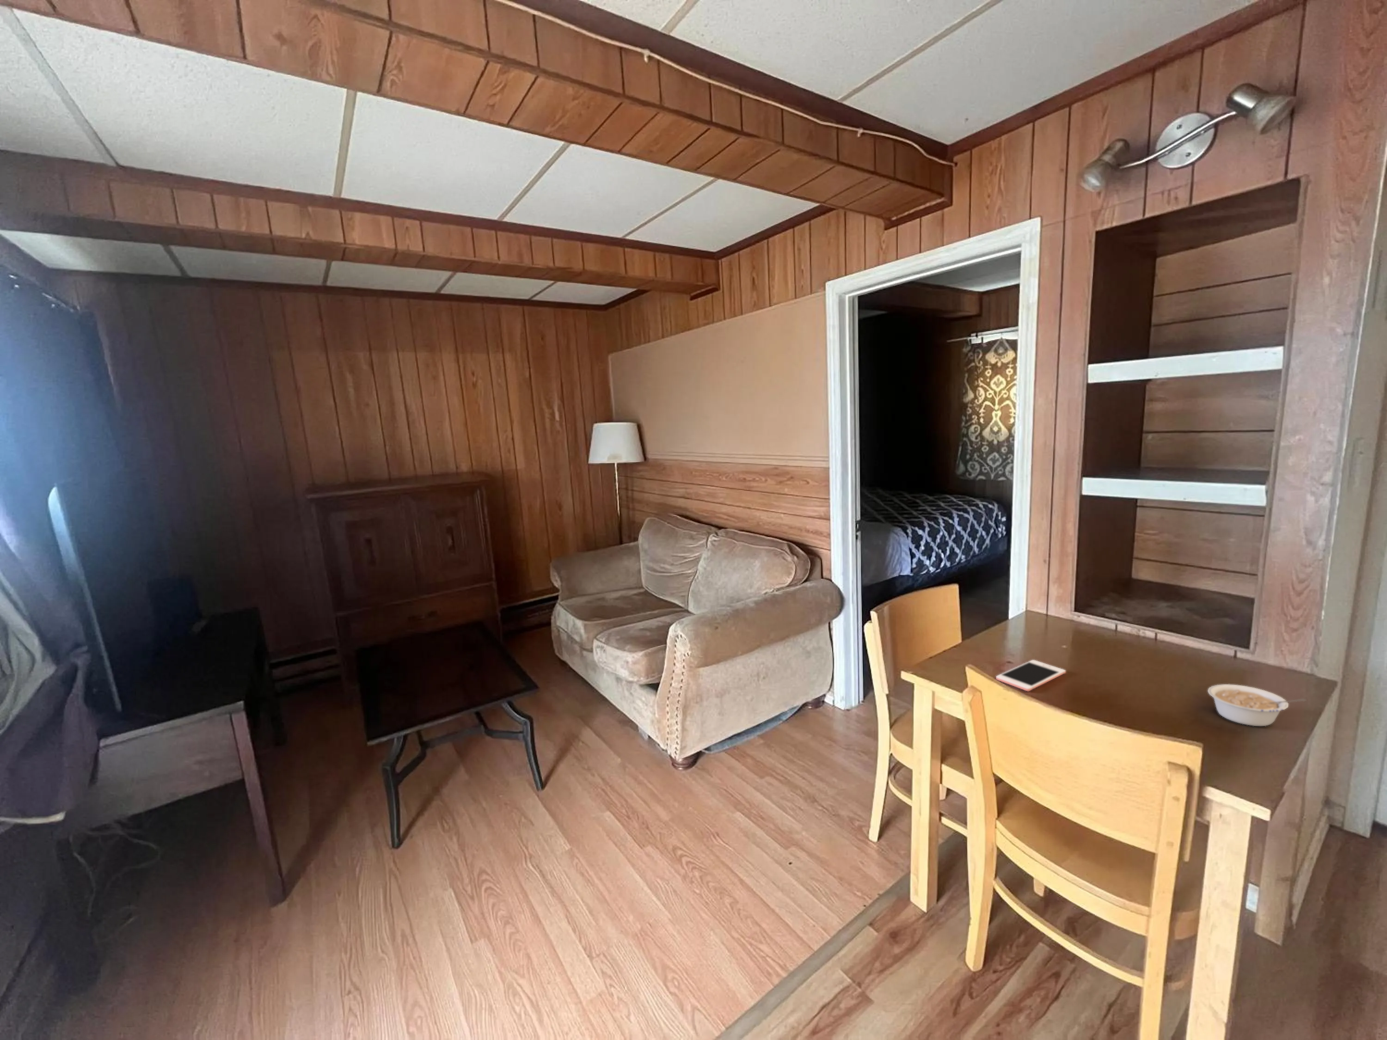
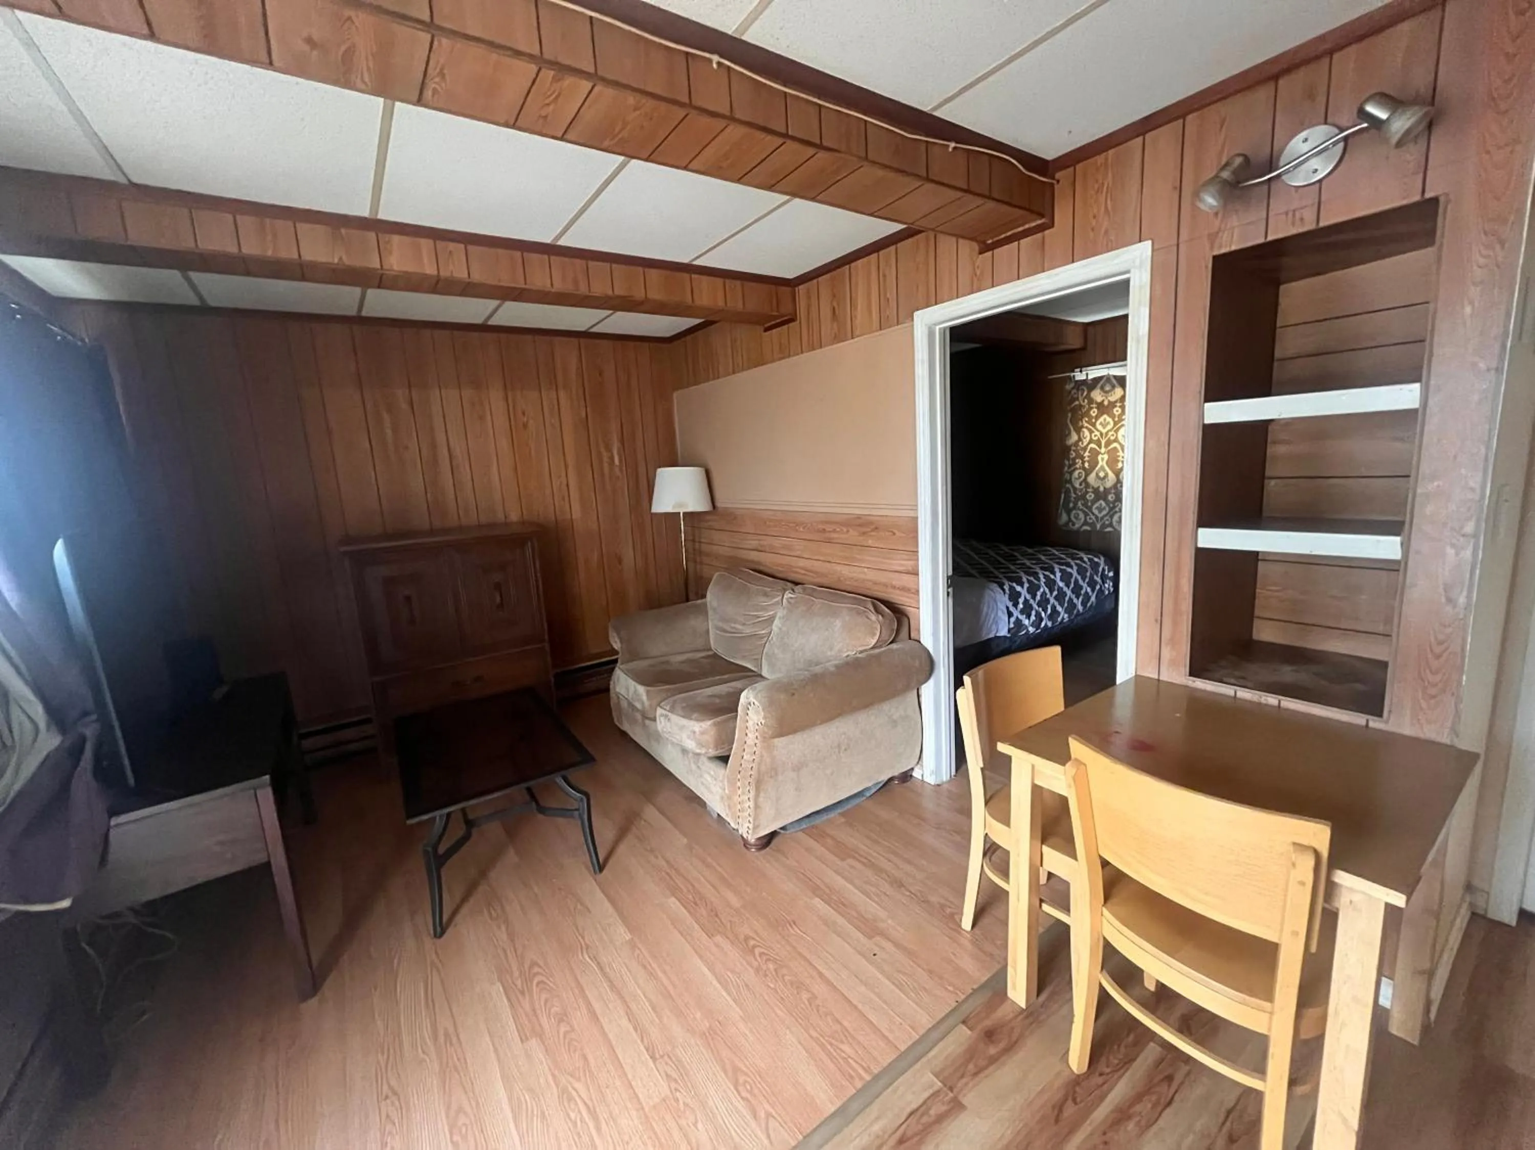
- cell phone (1031, 674)
- legume (1248, 704)
